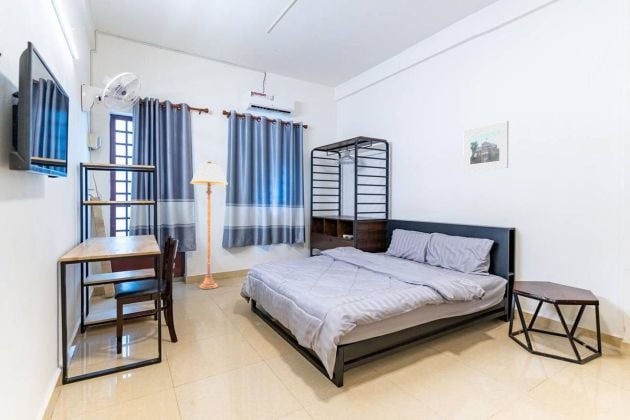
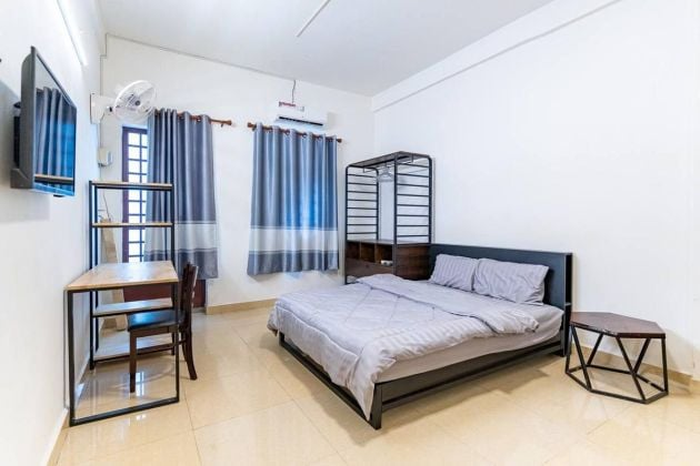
- floor lamp (209, 224)
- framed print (484, 148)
